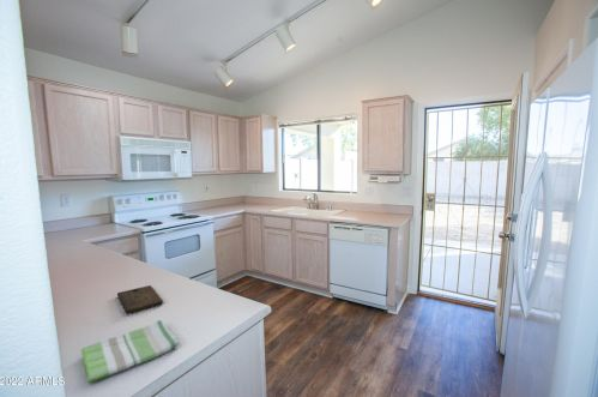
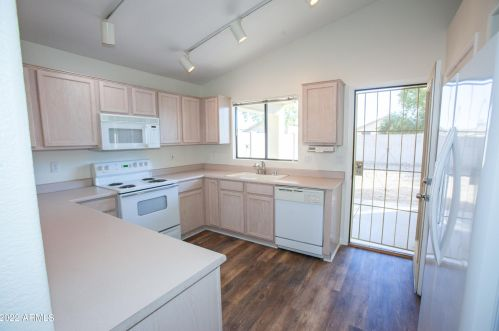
- dish towel (131, 345)
- cutting board (139, 297)
